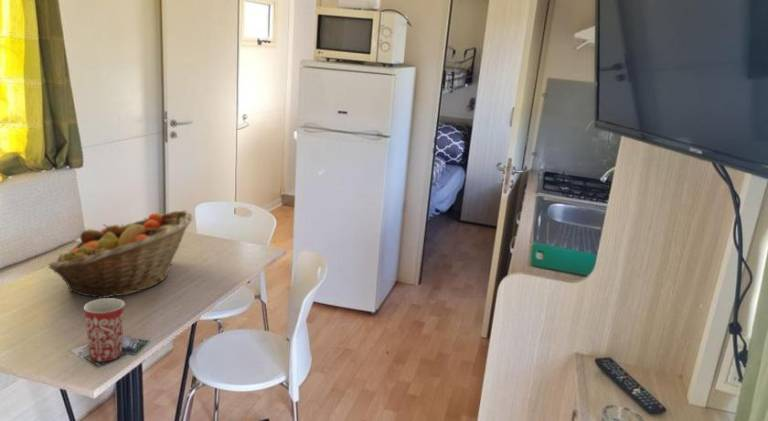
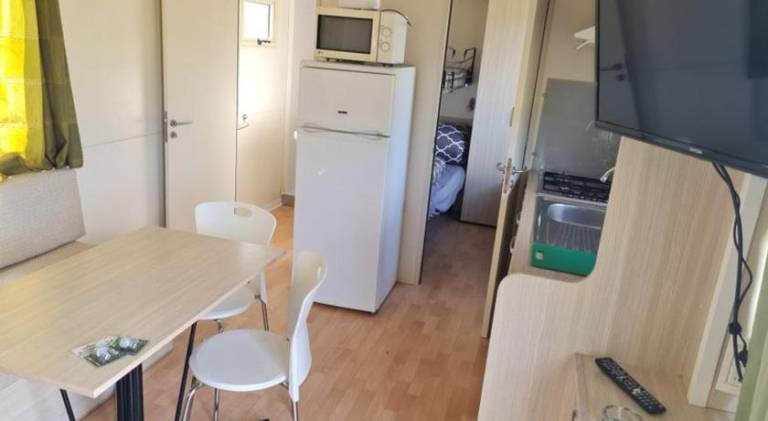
- mug (108, 327)
- fruit basket (126, 248)
